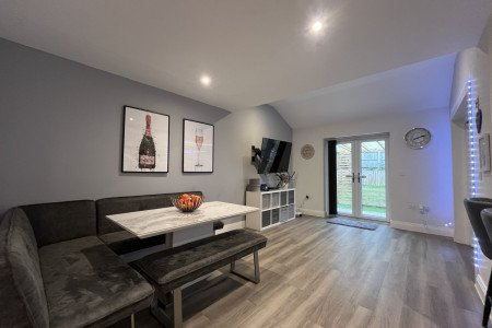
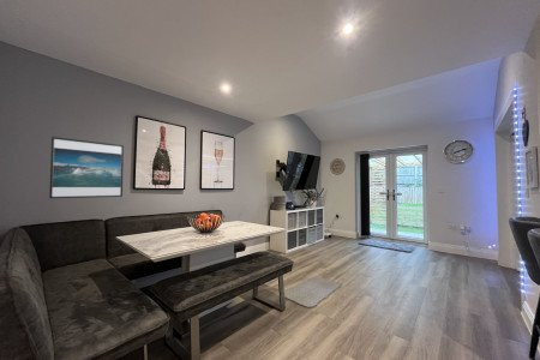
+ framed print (90, 169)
+ bath mat (312, 288)
